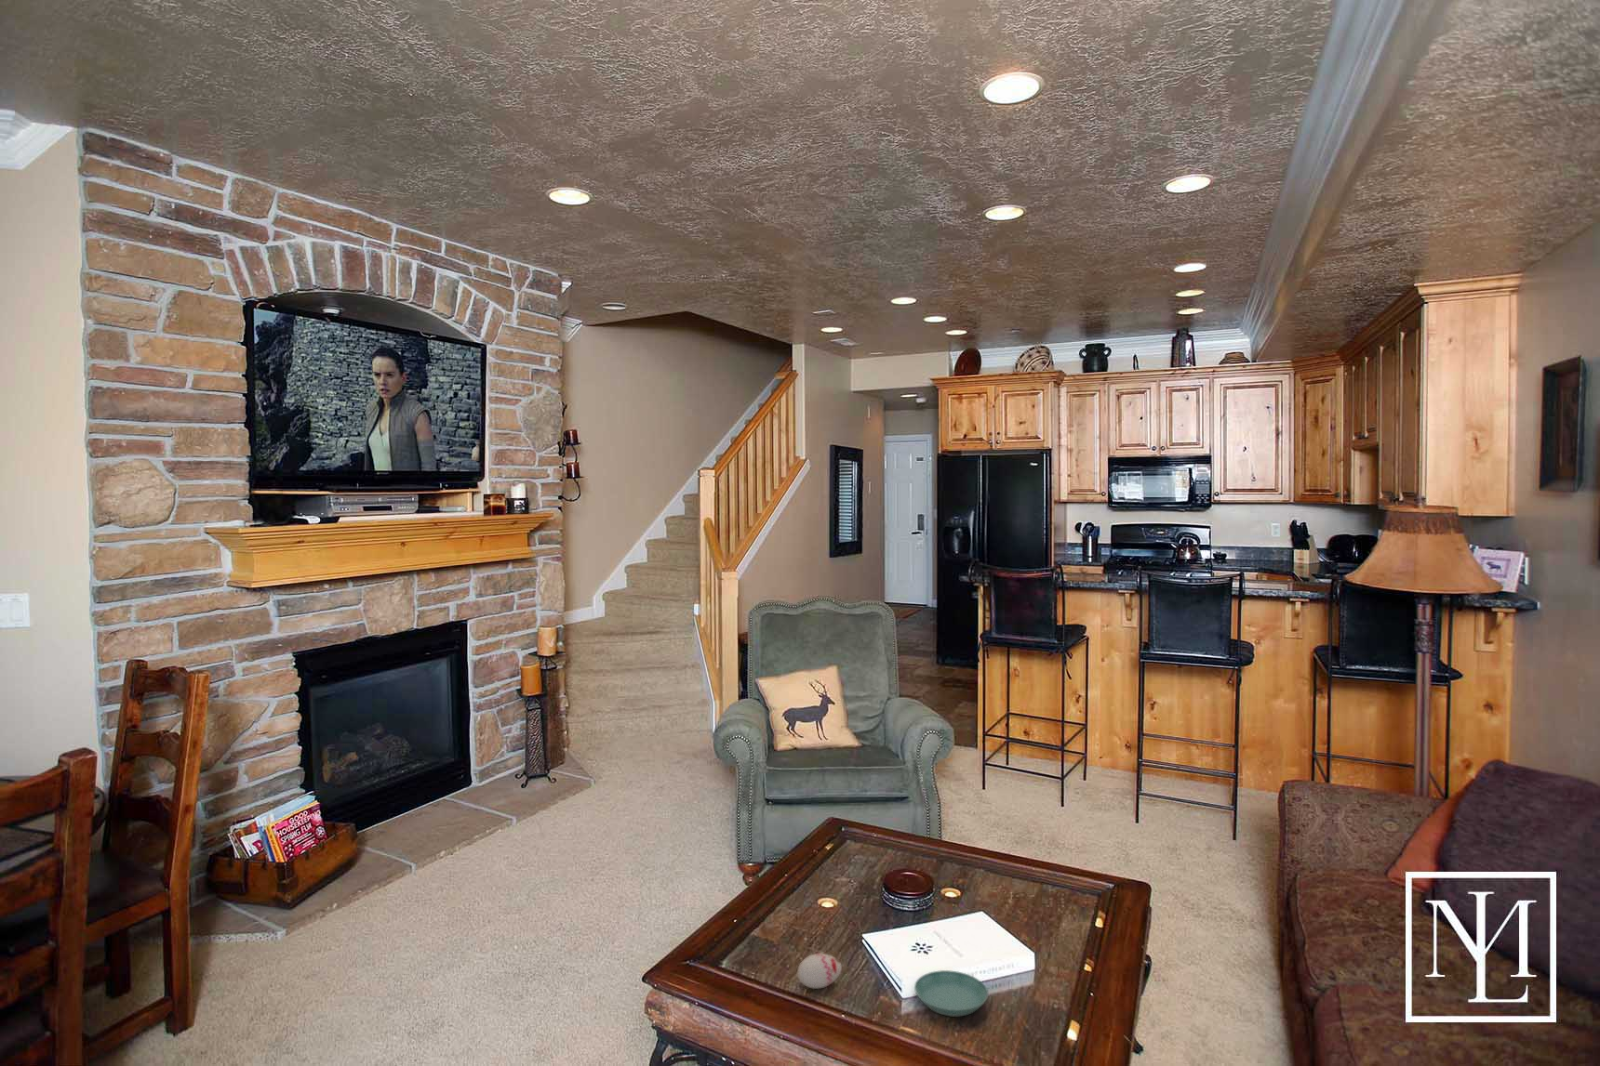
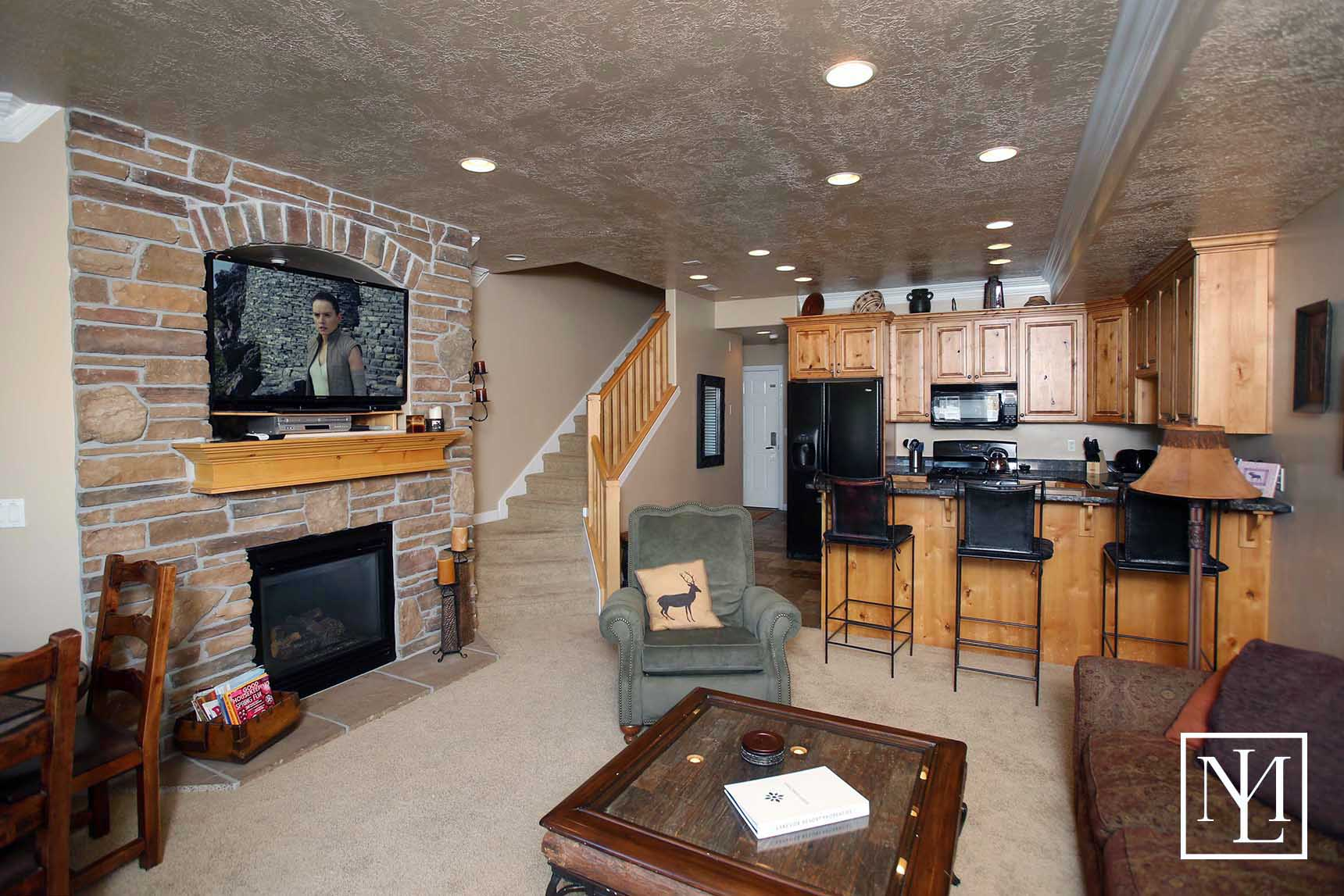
- decorative egg (819, 971)
- saucer (951, 996)
